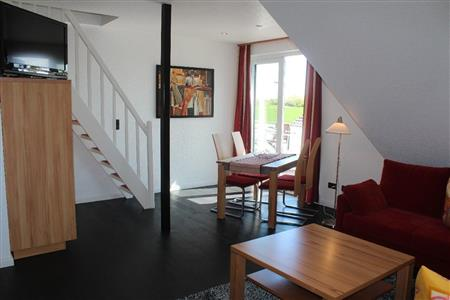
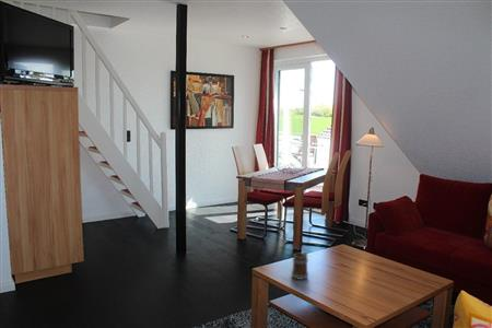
+ mug (301, 265)
